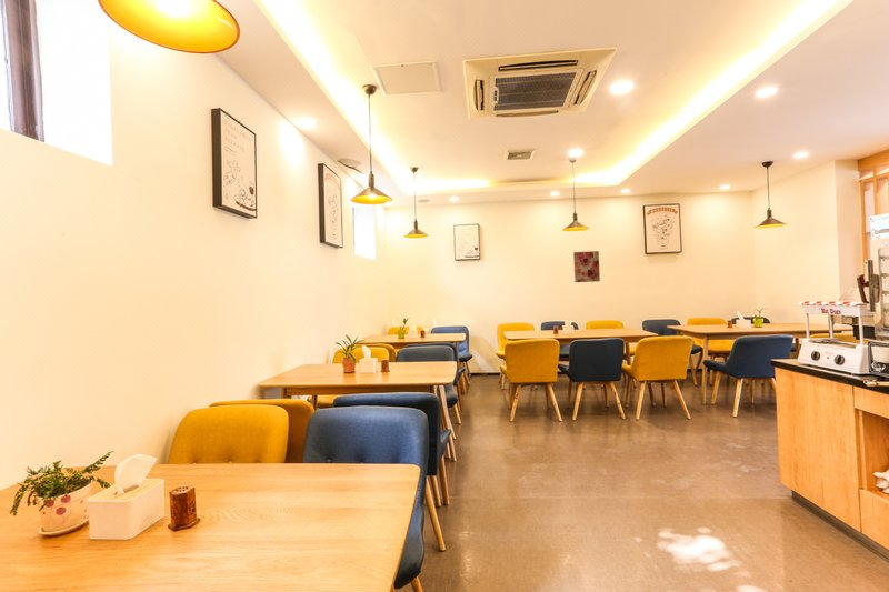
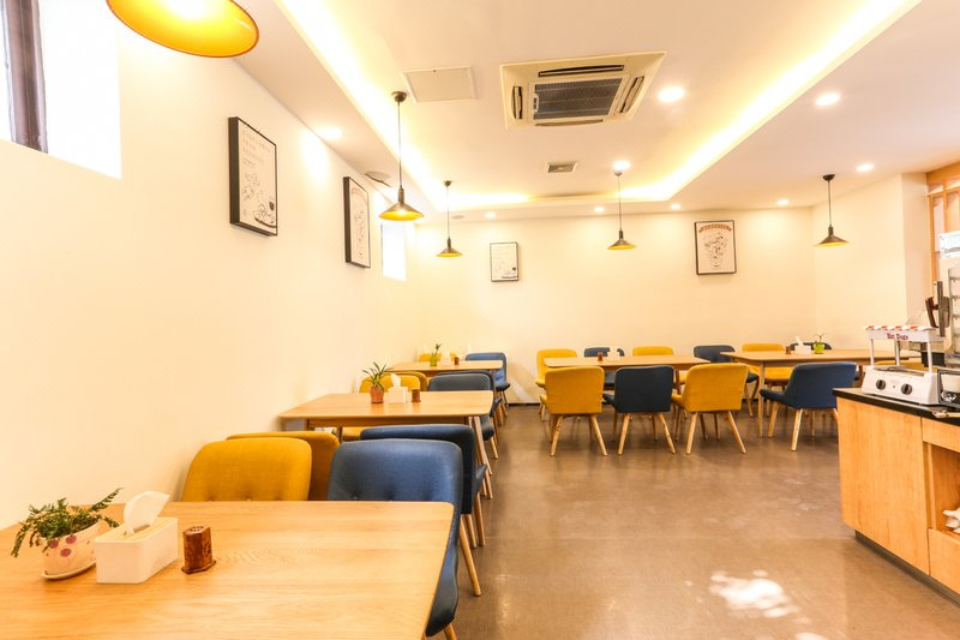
- wall art (586, 267)
